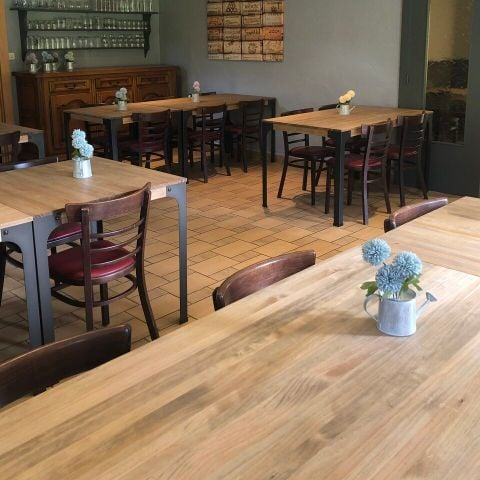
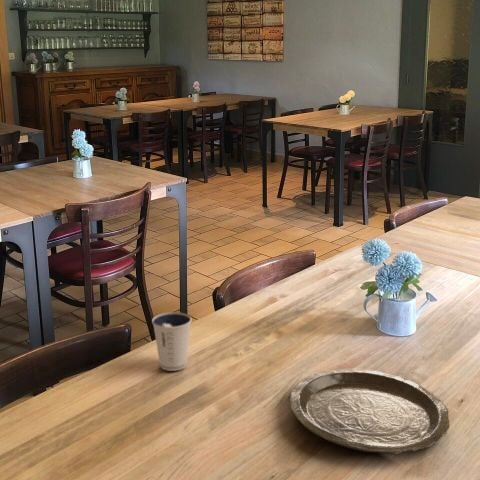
+ dixie cup (172, 342)
+ plate (367, 408)
